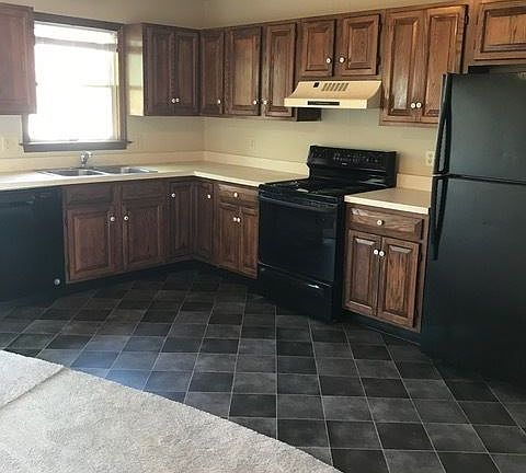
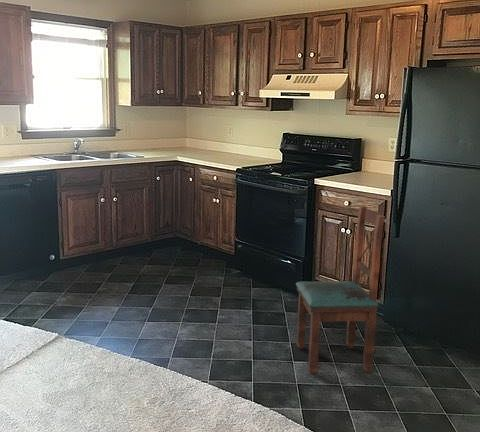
+ dining chair (336, 287)
